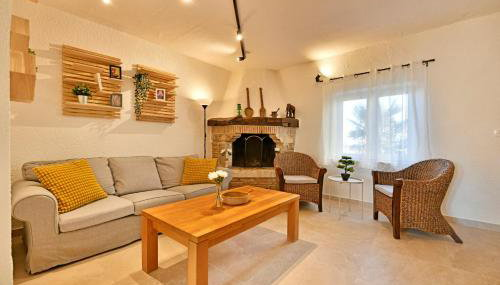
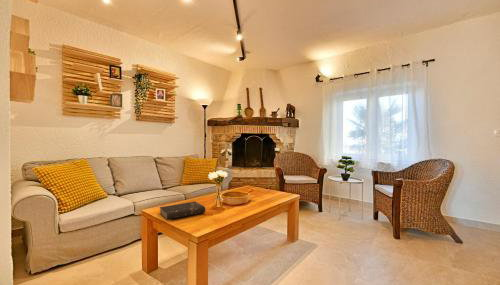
+ book (182, 210)
